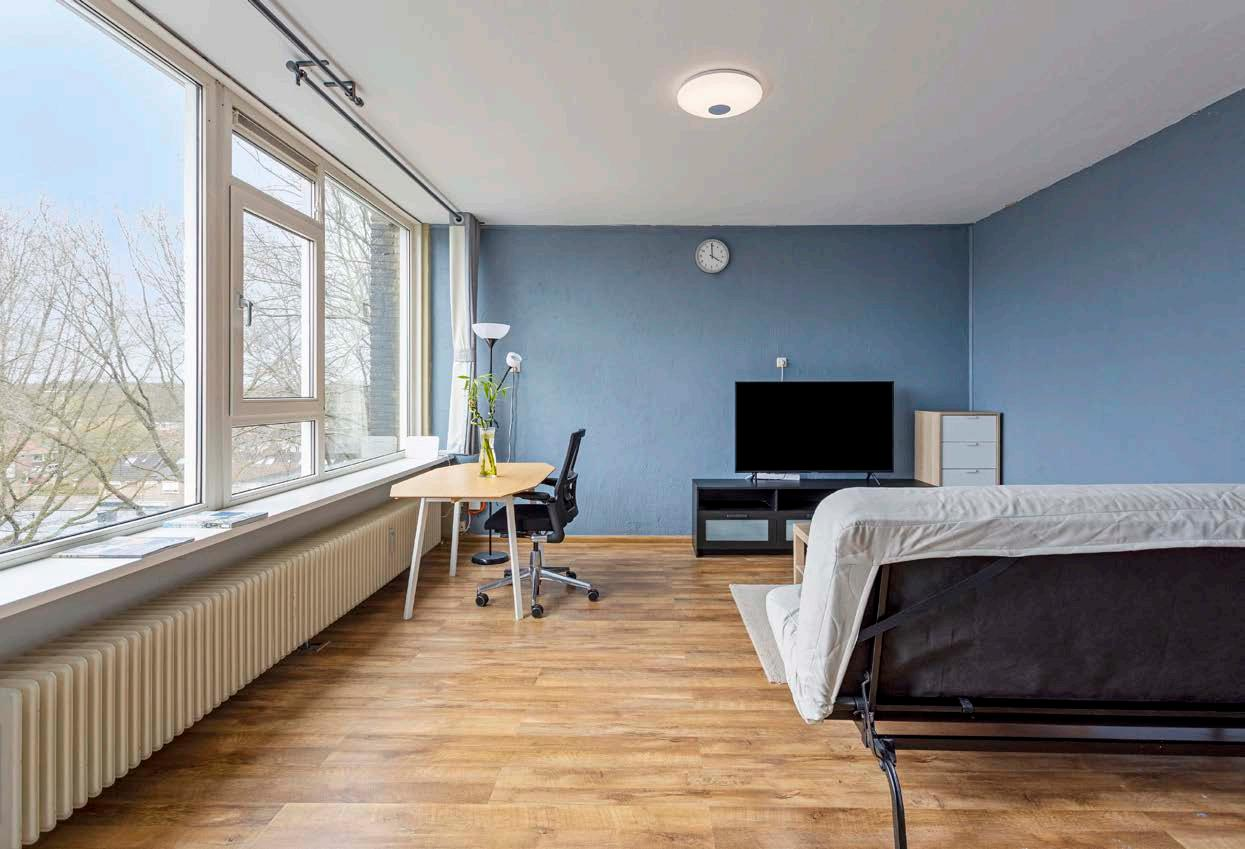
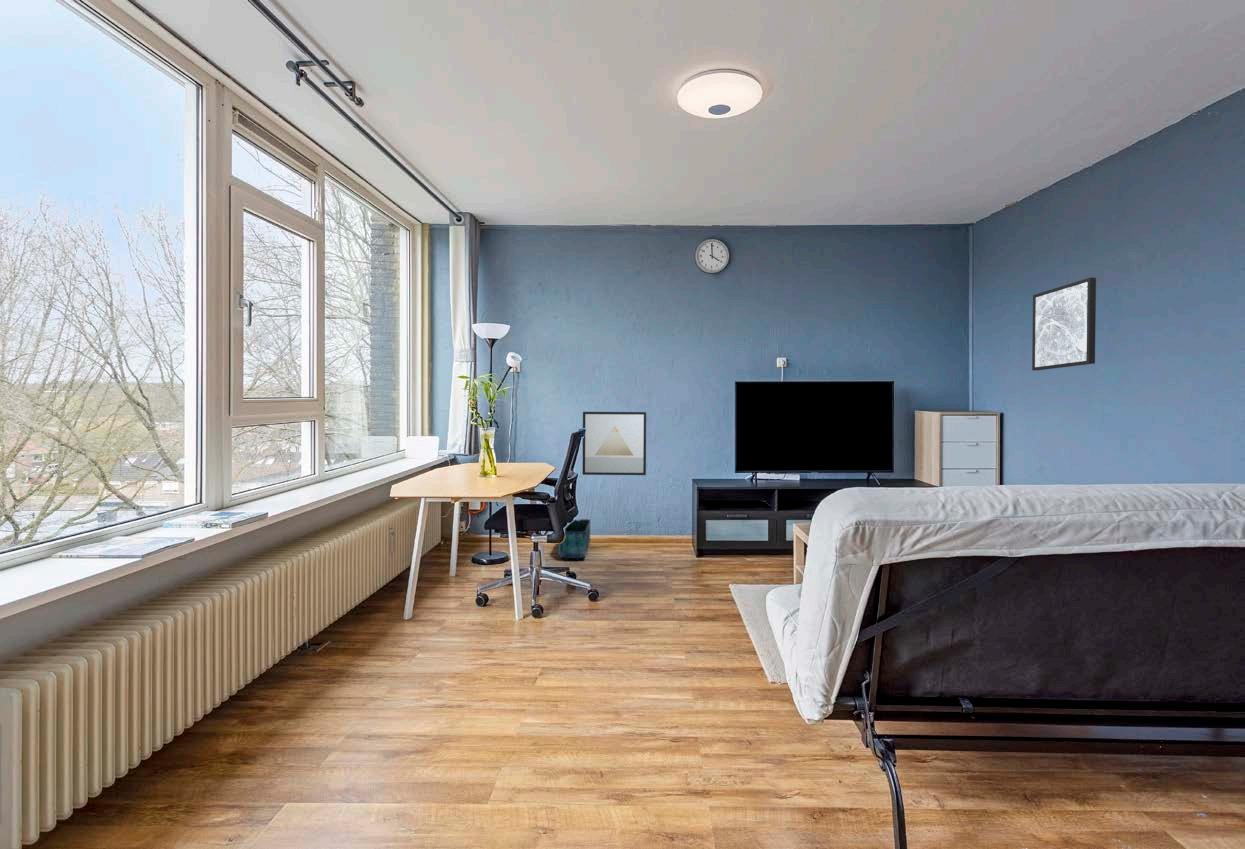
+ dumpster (575, 538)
+ wall art (614, 443)
+ wall art (1061, 327)
